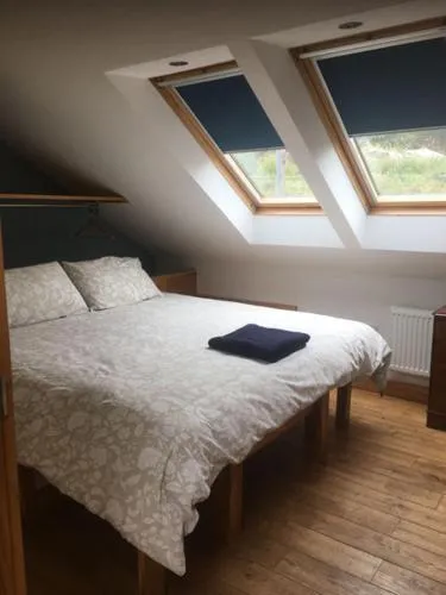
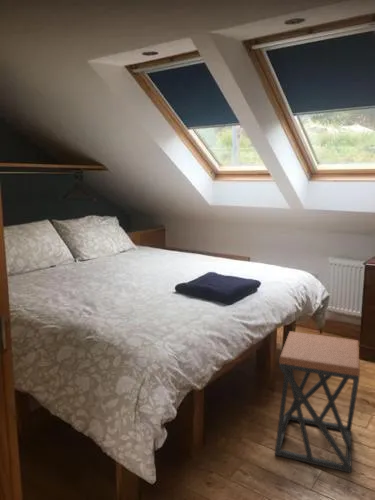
+ stool (314, 392)
